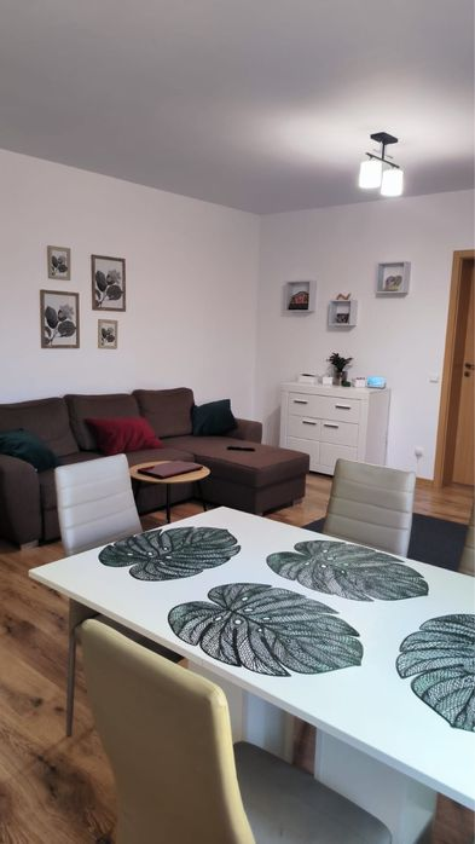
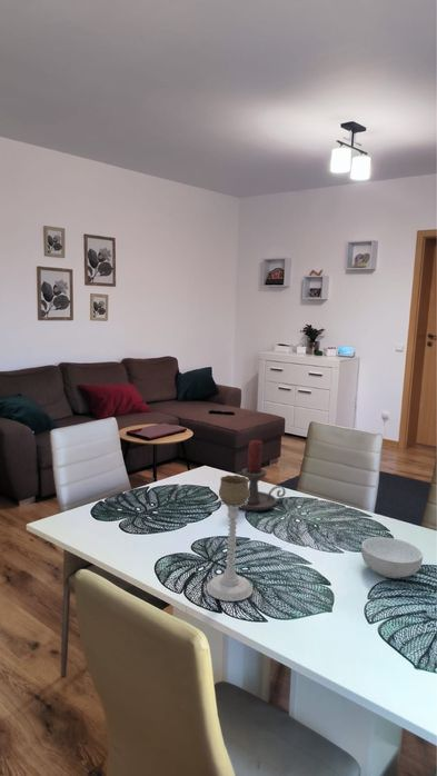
+ cereal bowl (390, 559)
+ candle holder (260, 471)
+ candle holder (231, 535)
